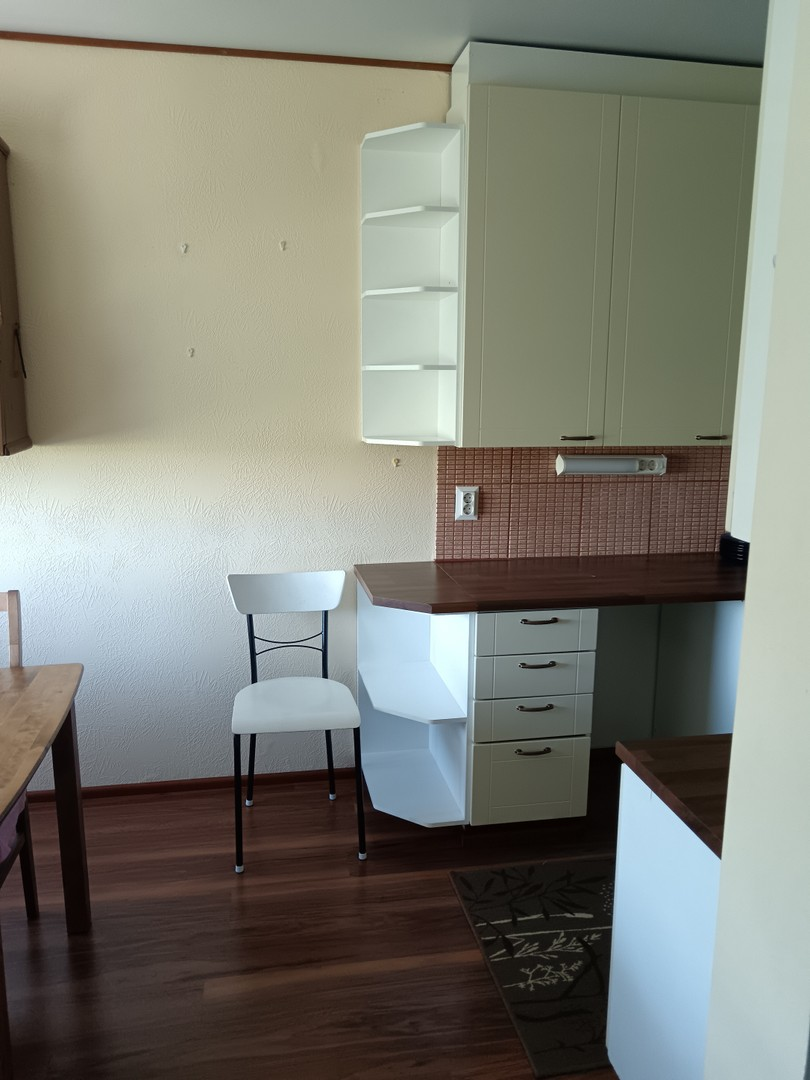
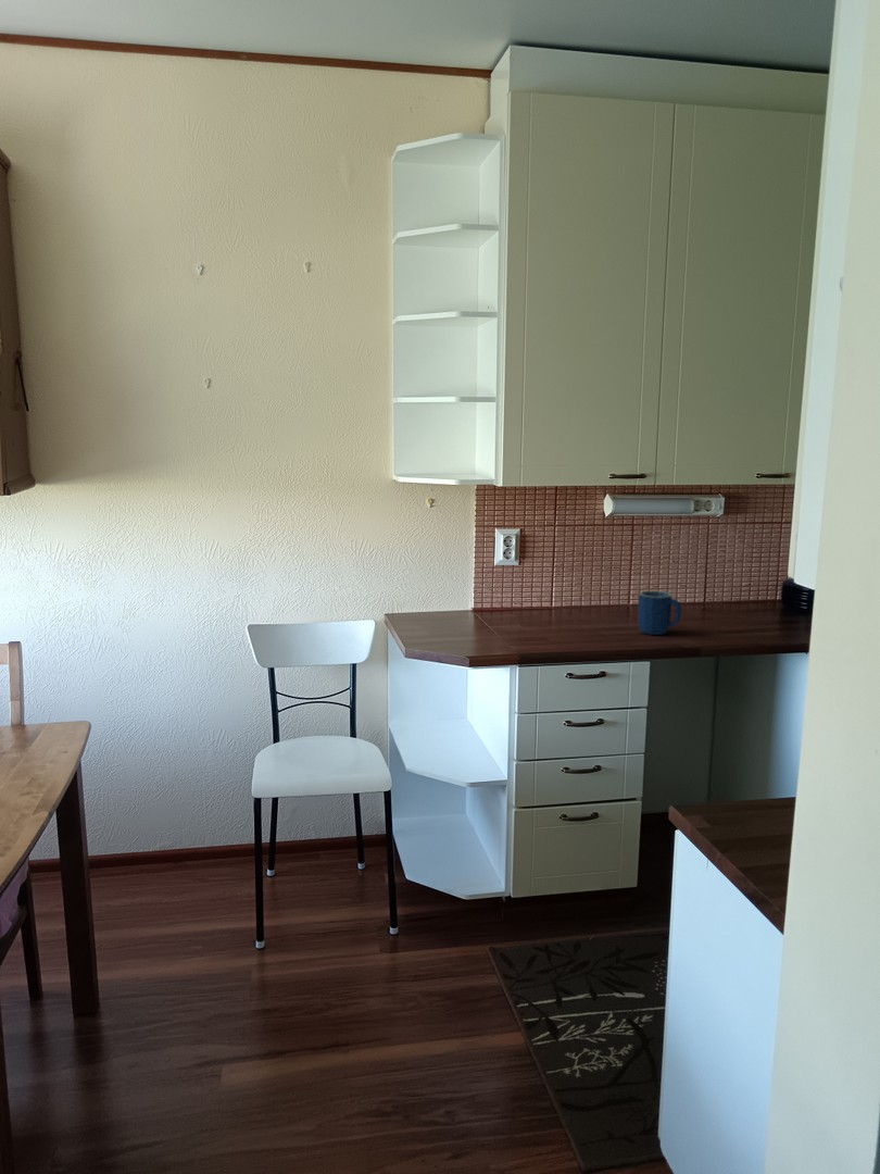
+ mug (657, 613)
